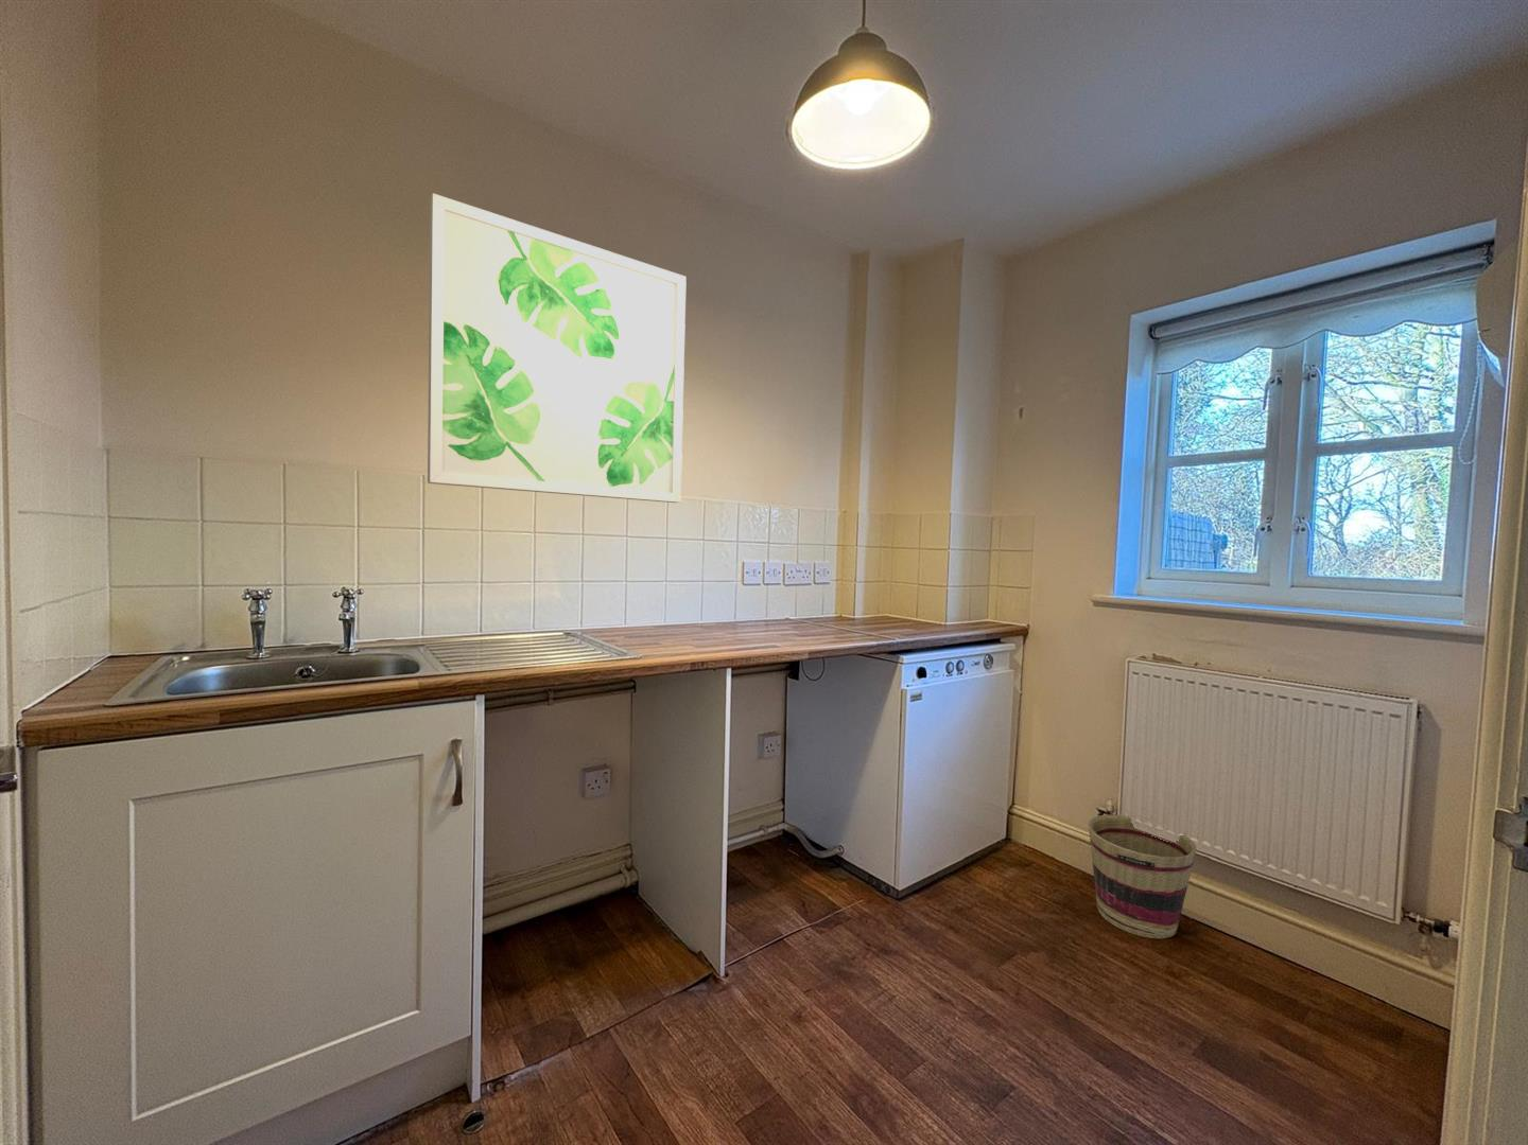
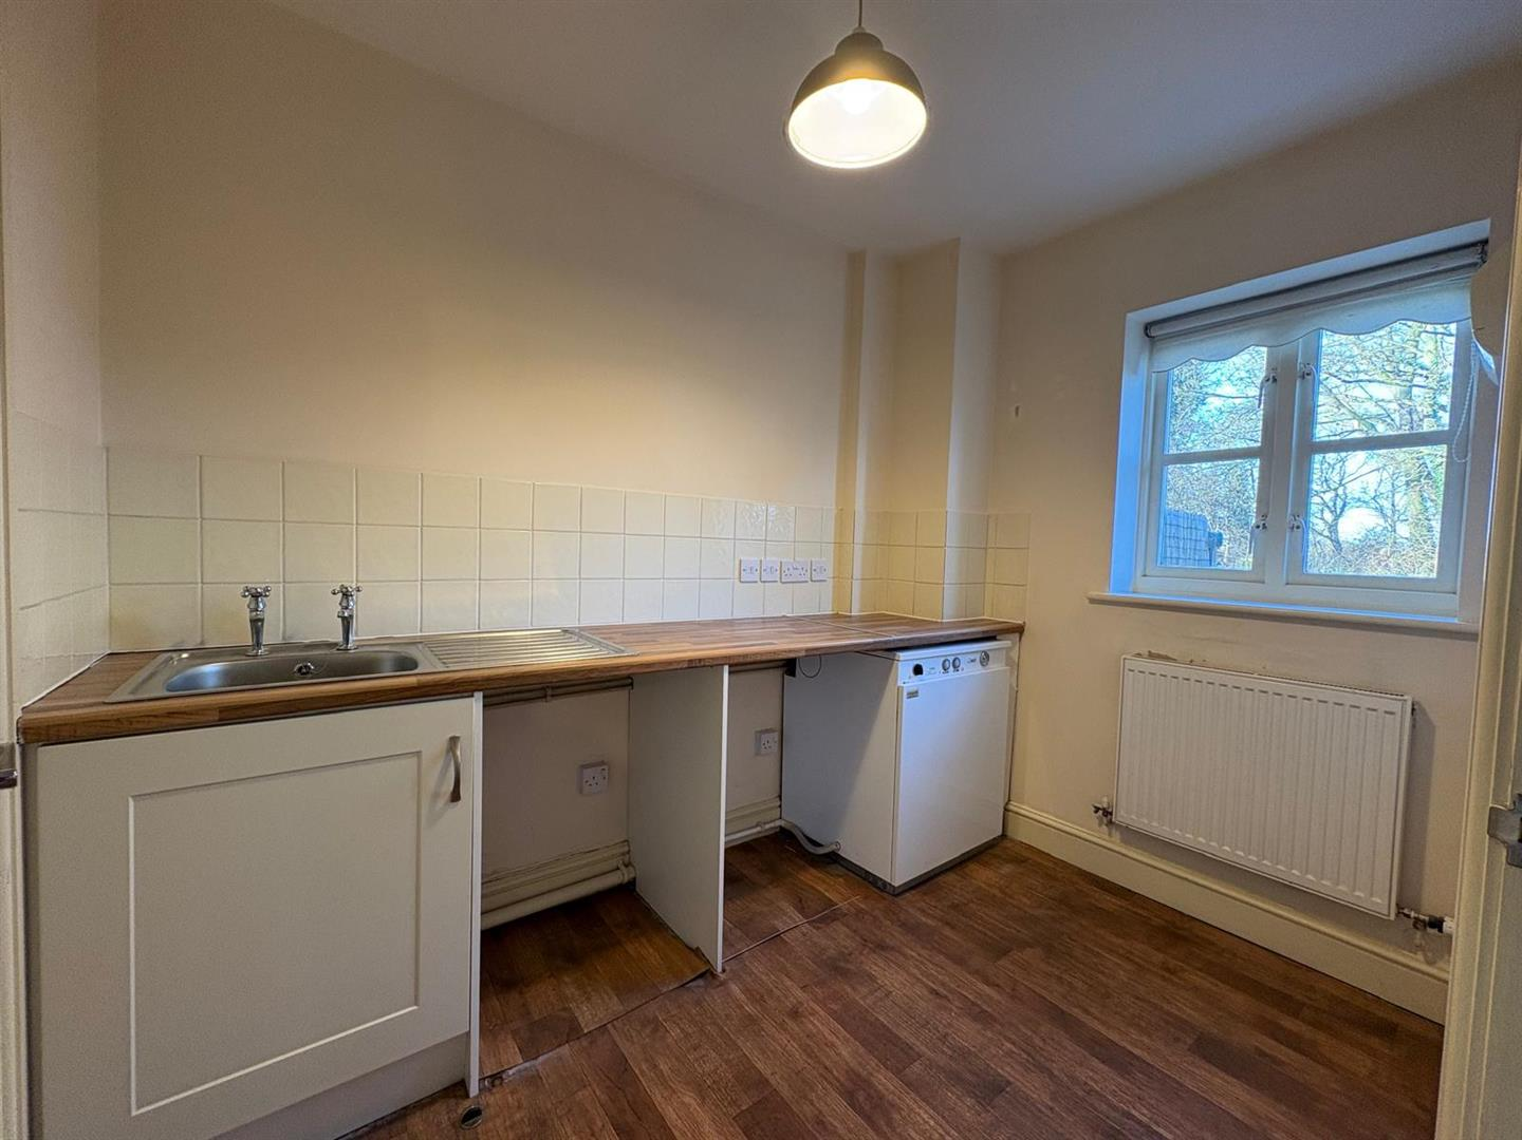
- basket (1137, 876)
- wall art (570, 369)
